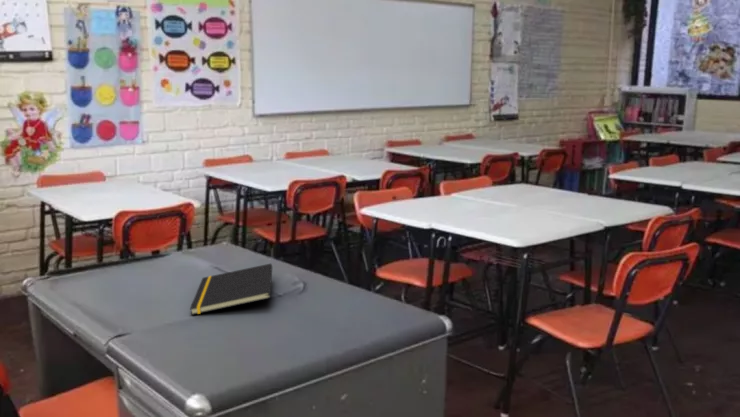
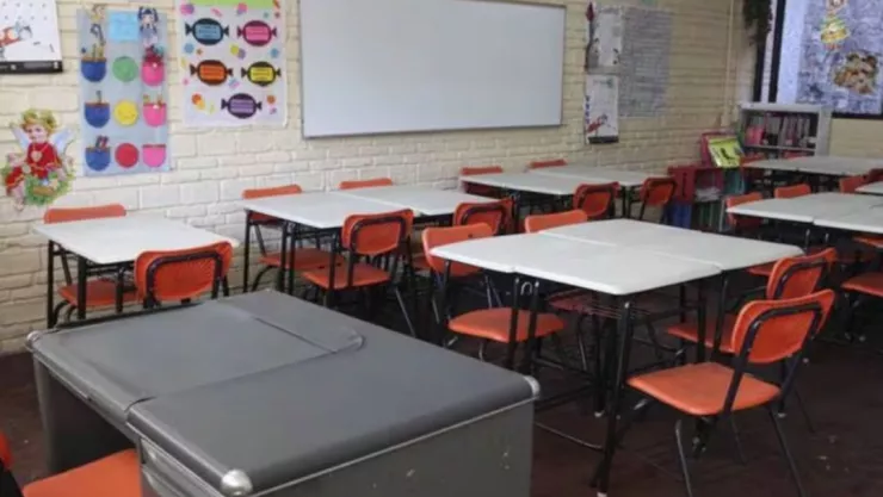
- notepad (234, 287)
